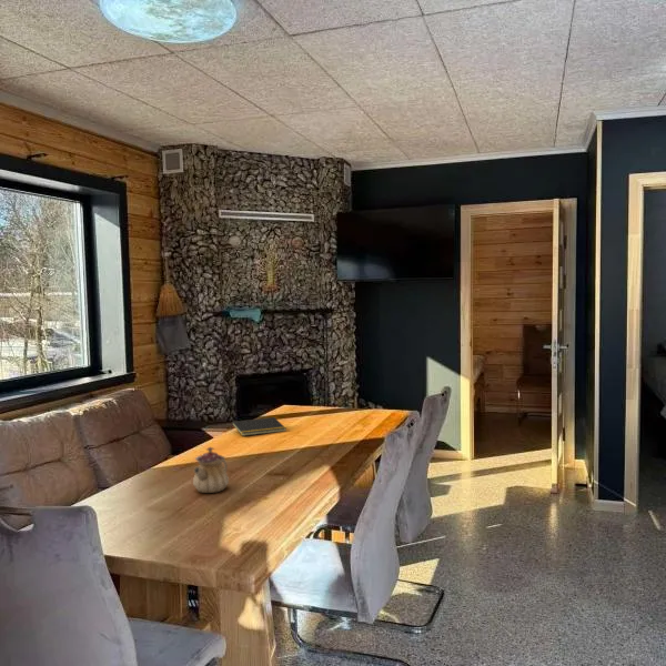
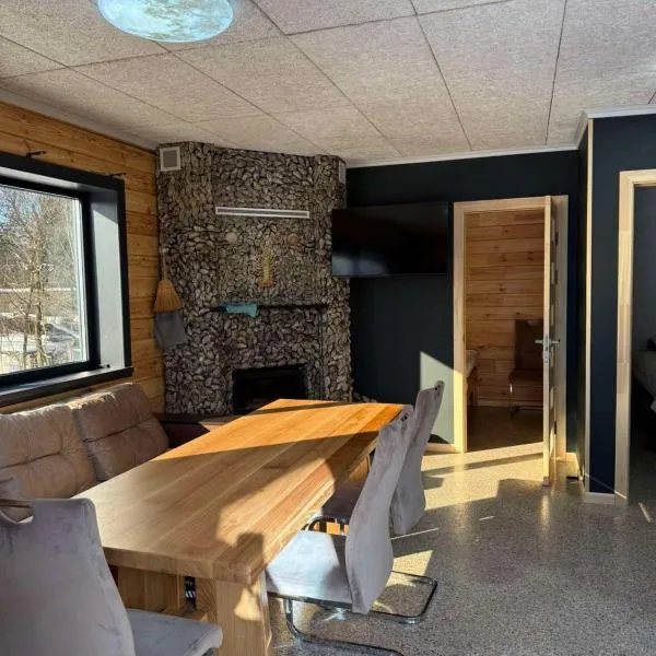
- teapot (211, 467)
- notepad (259, 426)
